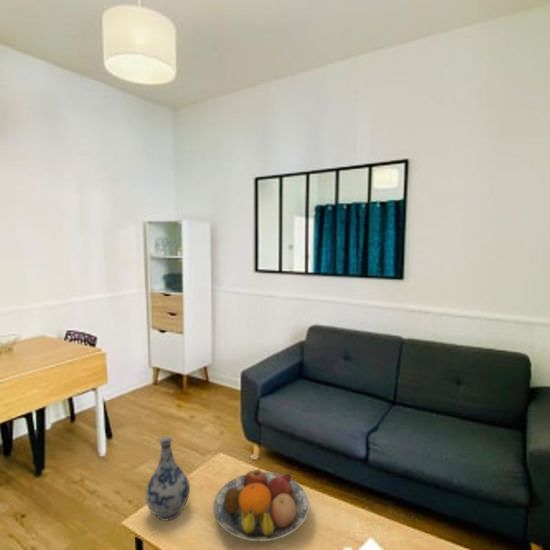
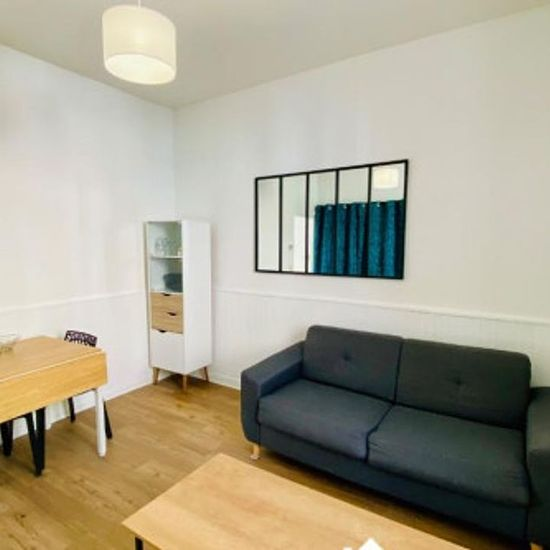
- vase (167, 476)
- fruit bowl (261, 498)
